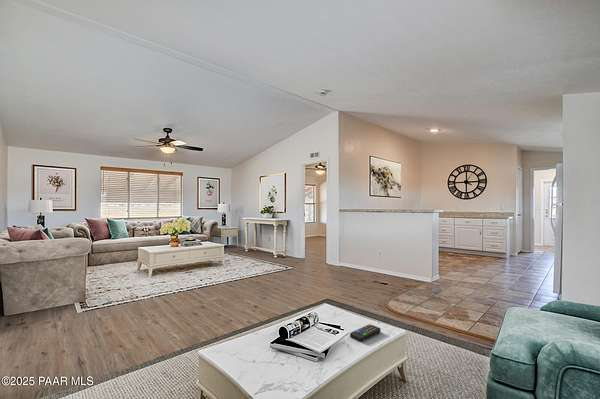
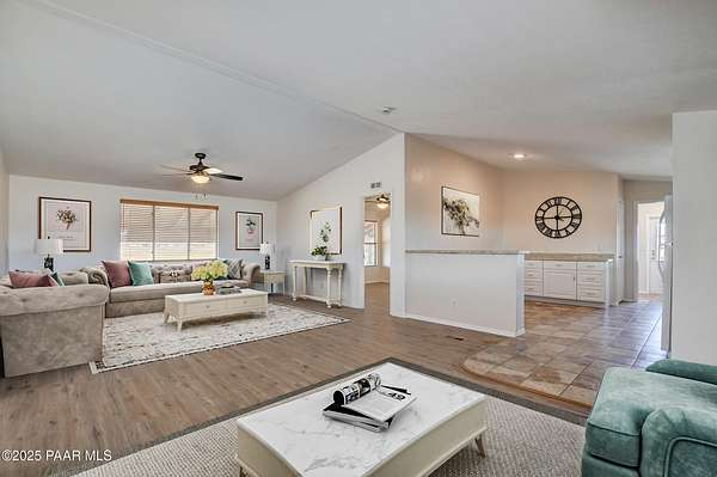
- remote control (365, 332)
